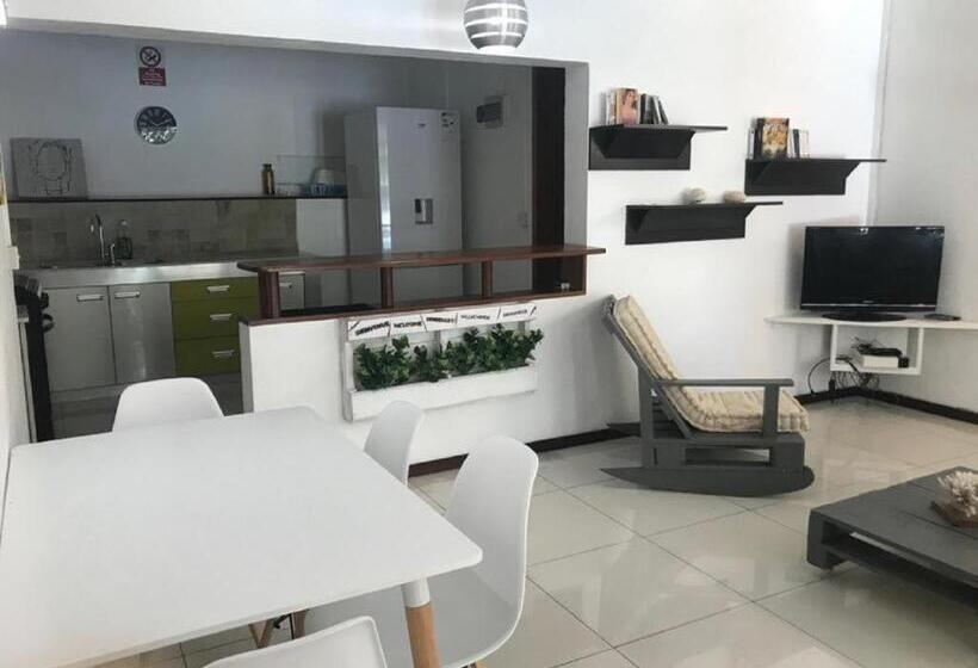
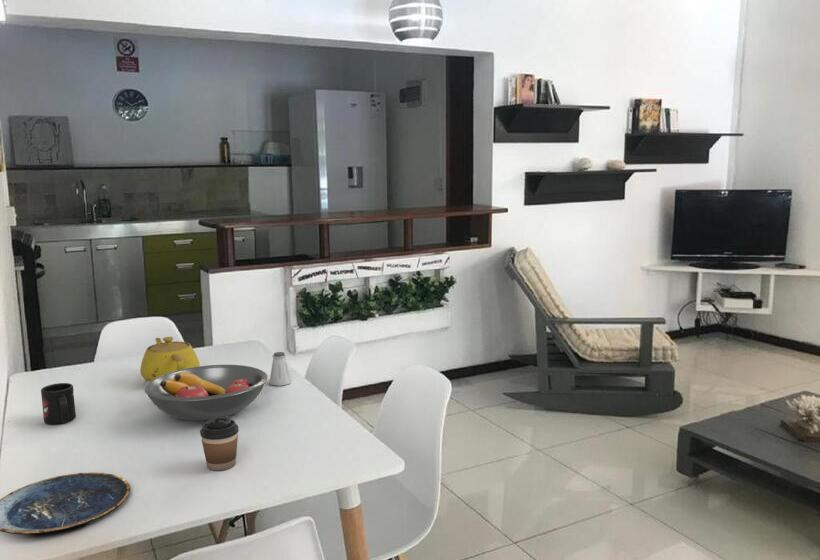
+ saltshaker (279, 367)
+ teapot (168, 358)
+ coffee cup (220, 441)
+ fruit bowl (208, 392)
+ plate (62, 502)
+ mug (60, 405)
